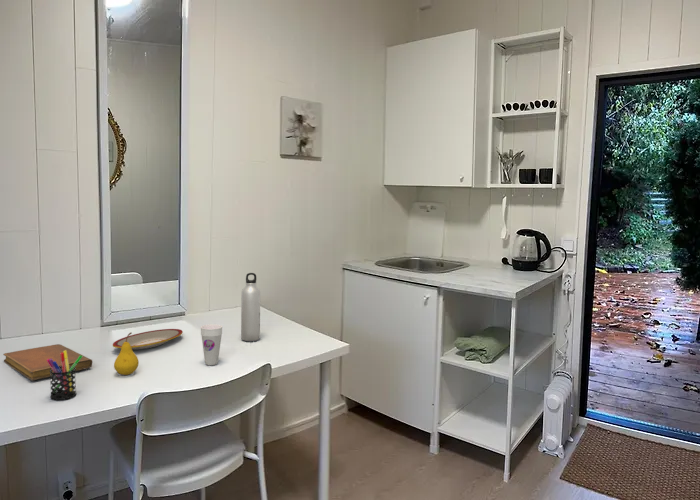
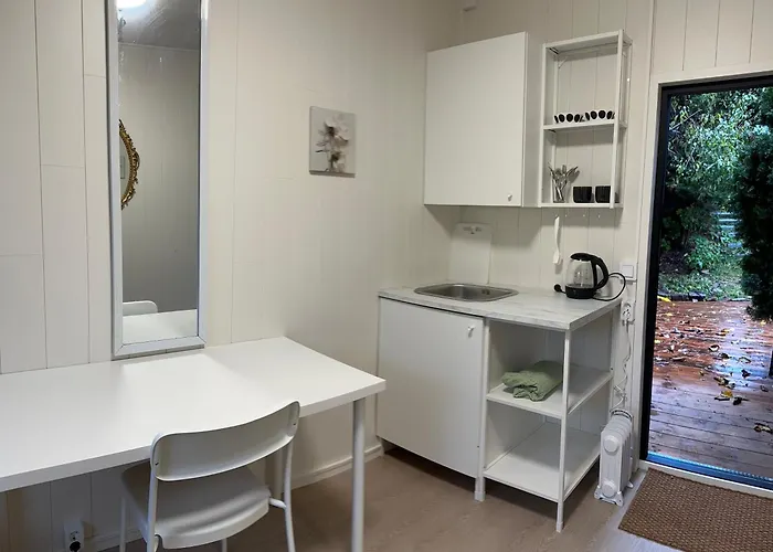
- plate (149, 340)
- cup (211, 345)
- pen holder (65, 372)
- fruit (126, 353)
- water bottle (250, 306)
- notebook (46, 360)
